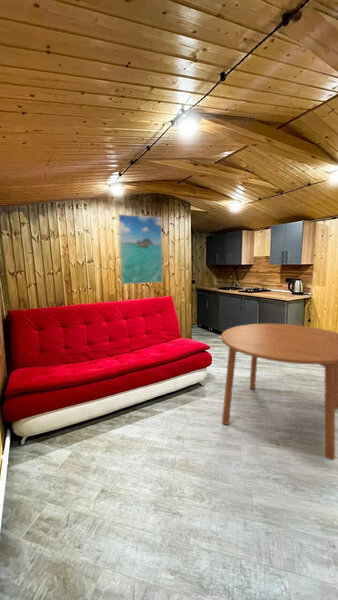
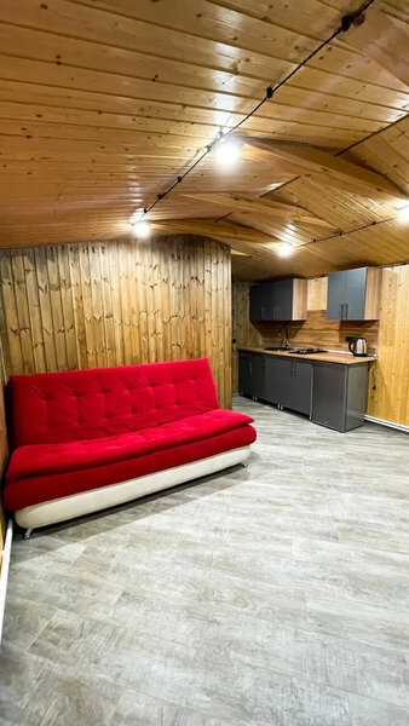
- dining table (286, 362)
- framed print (141, 250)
